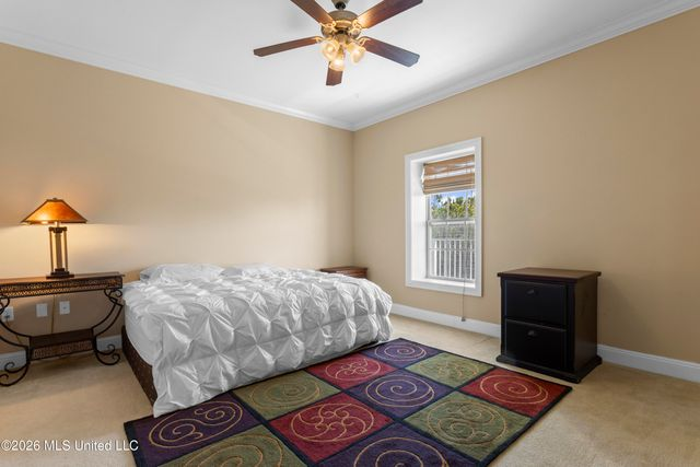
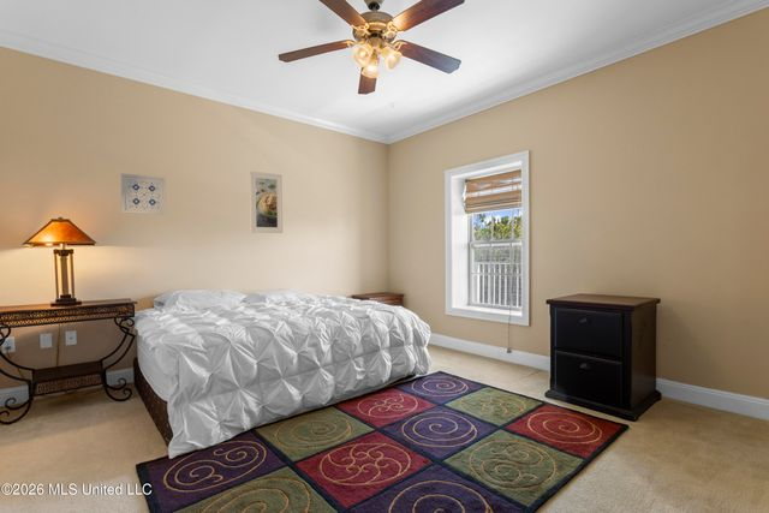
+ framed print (266, 203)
+ wall art (144, 193)
